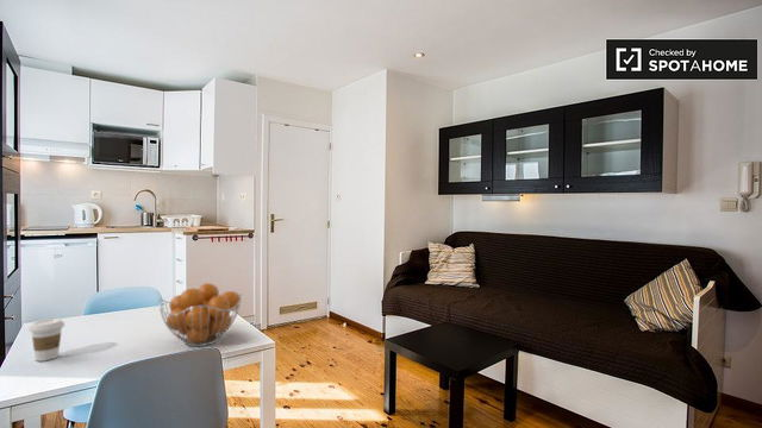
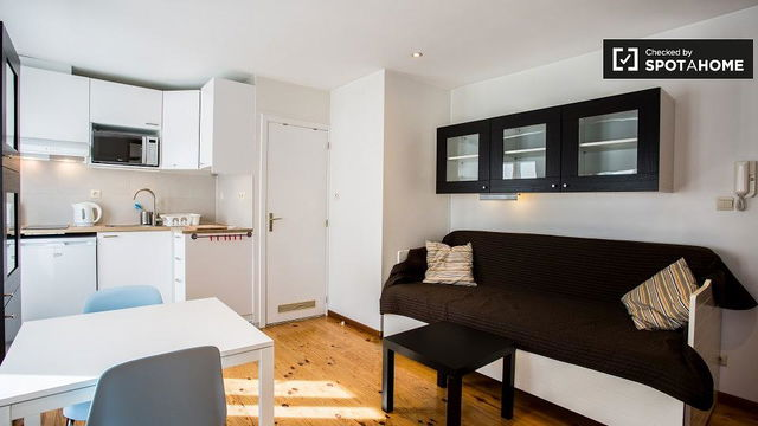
- fruit basket (201, 313)
- coffee cup (46, 339)
